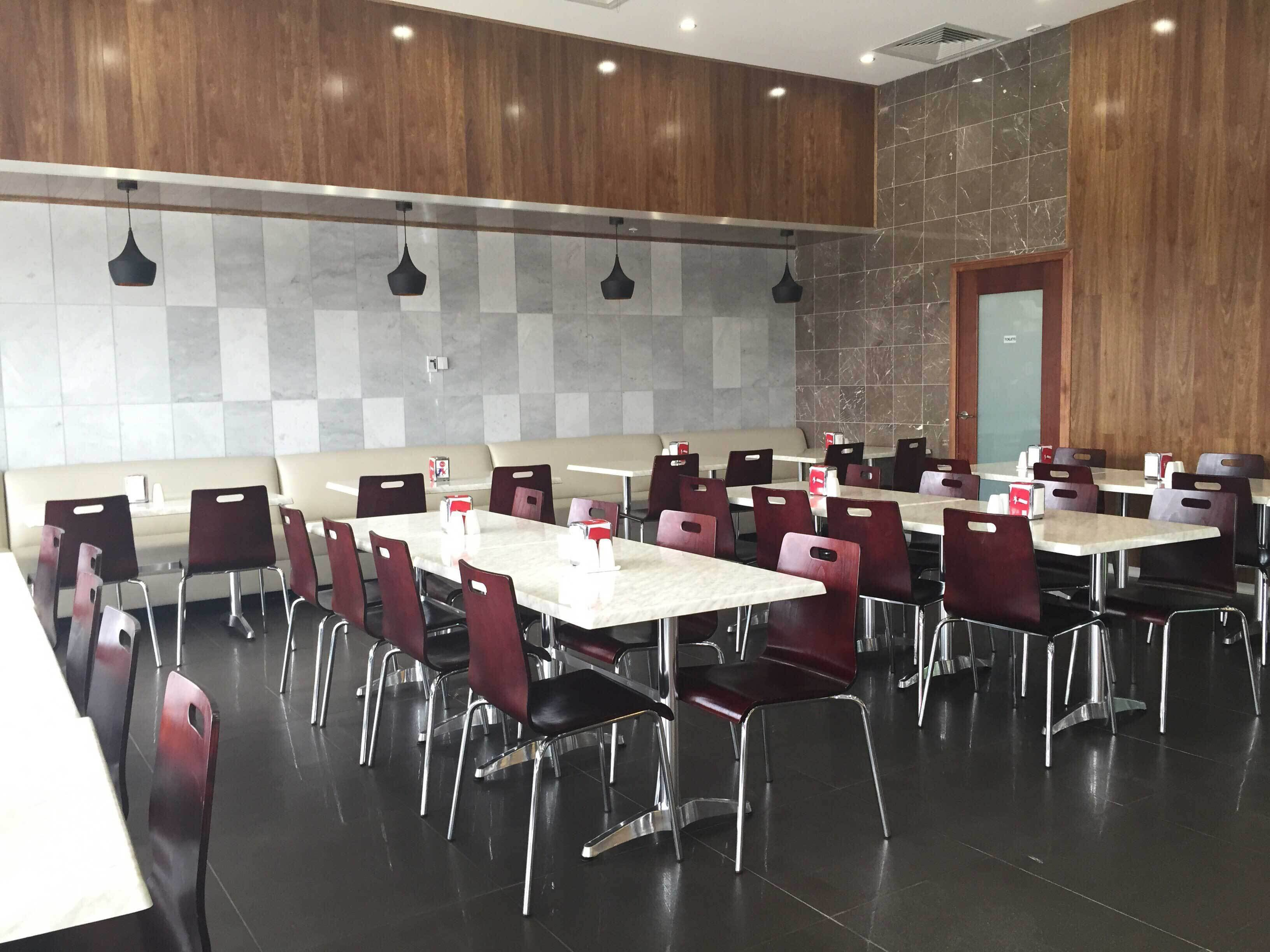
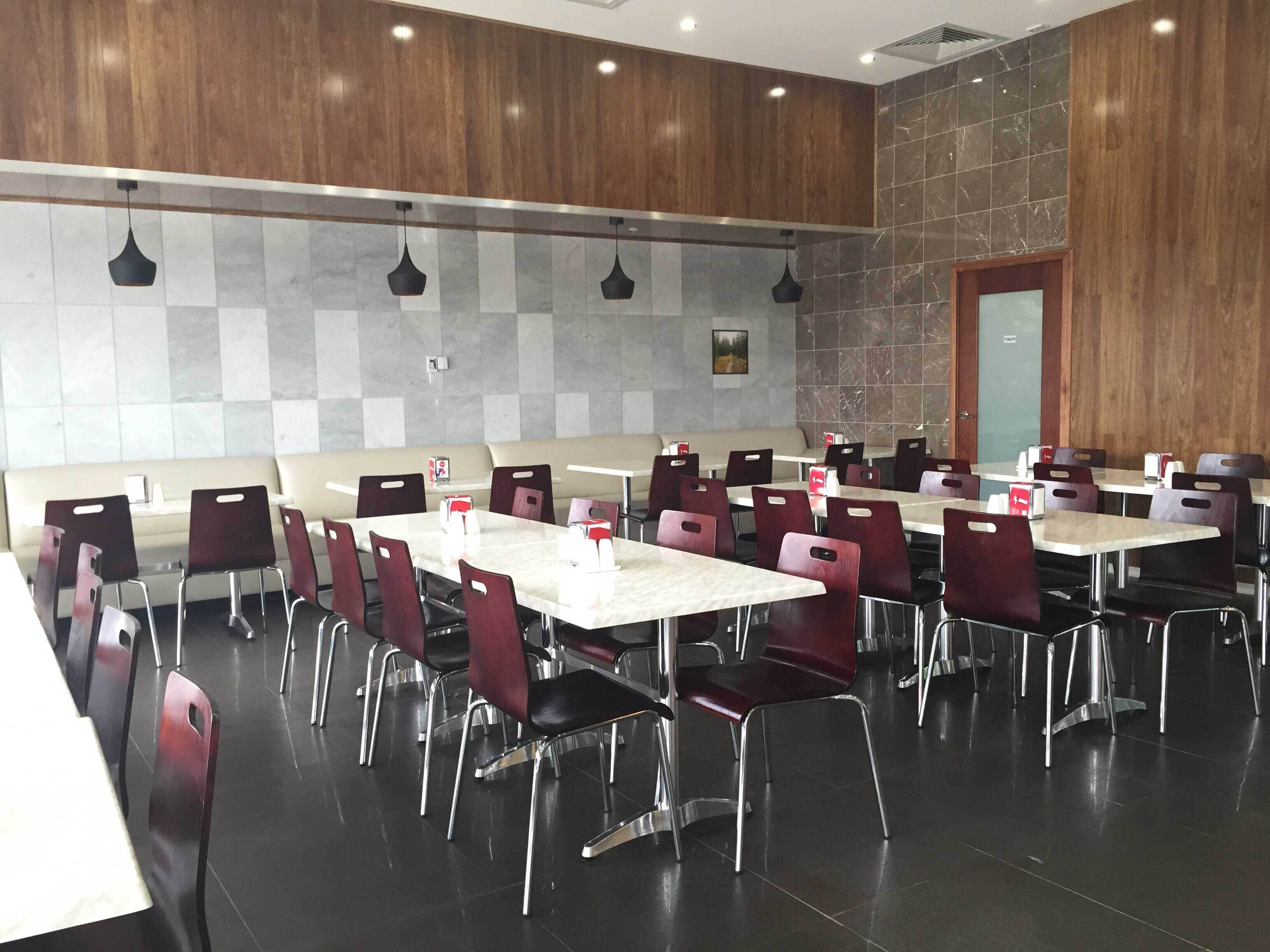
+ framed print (730, 352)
